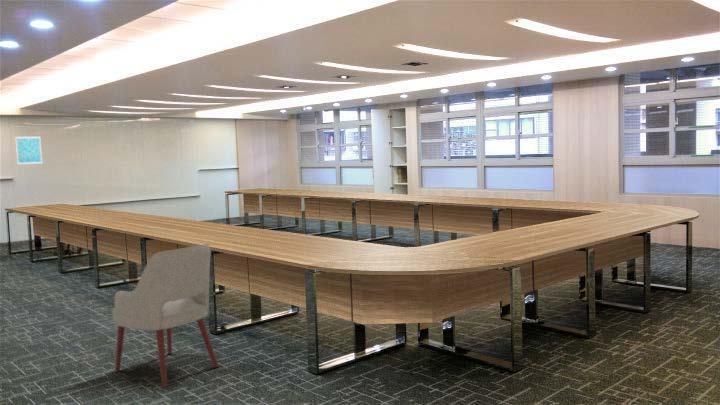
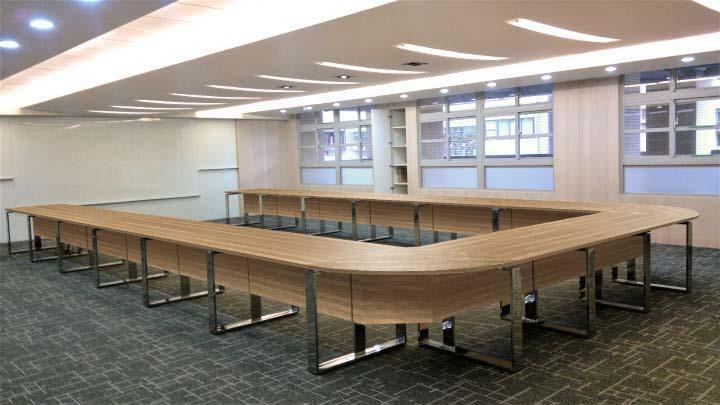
- chair (165, 307)
- wall art (29, 150)
